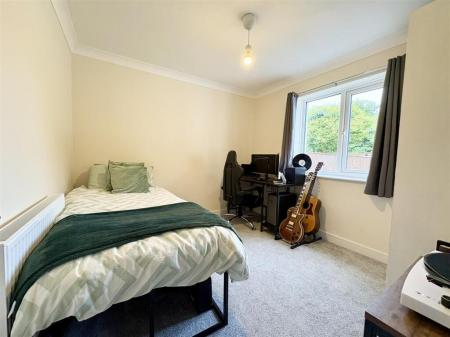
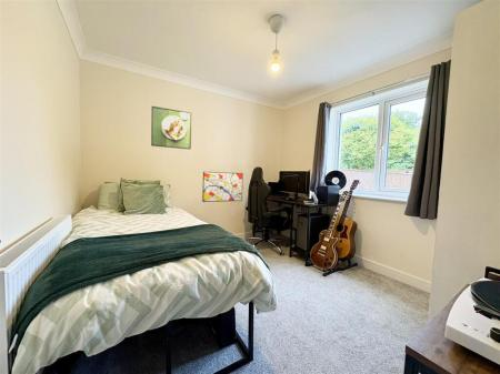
+ wall art (223, 186)
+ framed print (171, 129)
